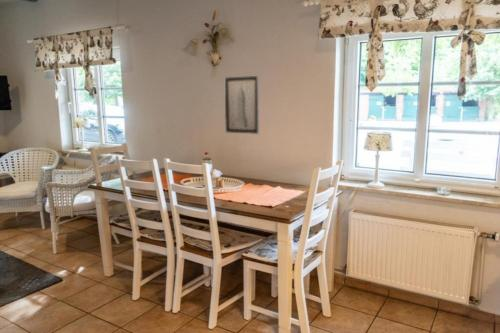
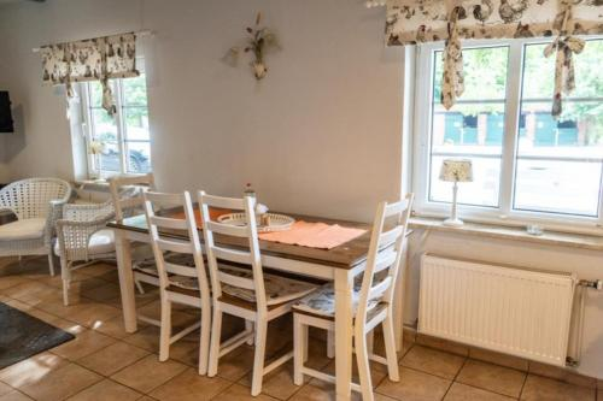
- wall art (241, 105)
